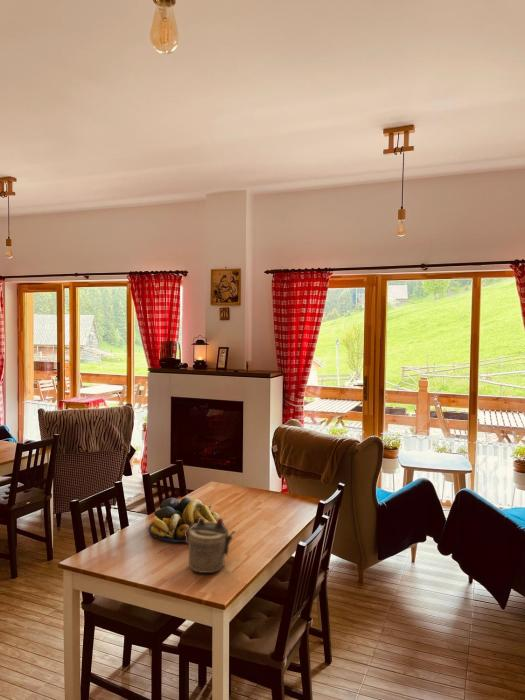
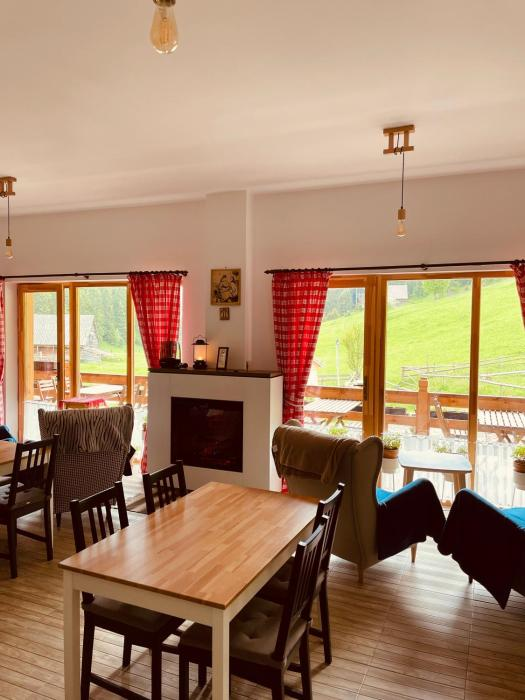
- teapot (209, 543)
- fruit bowl (187, 515)
